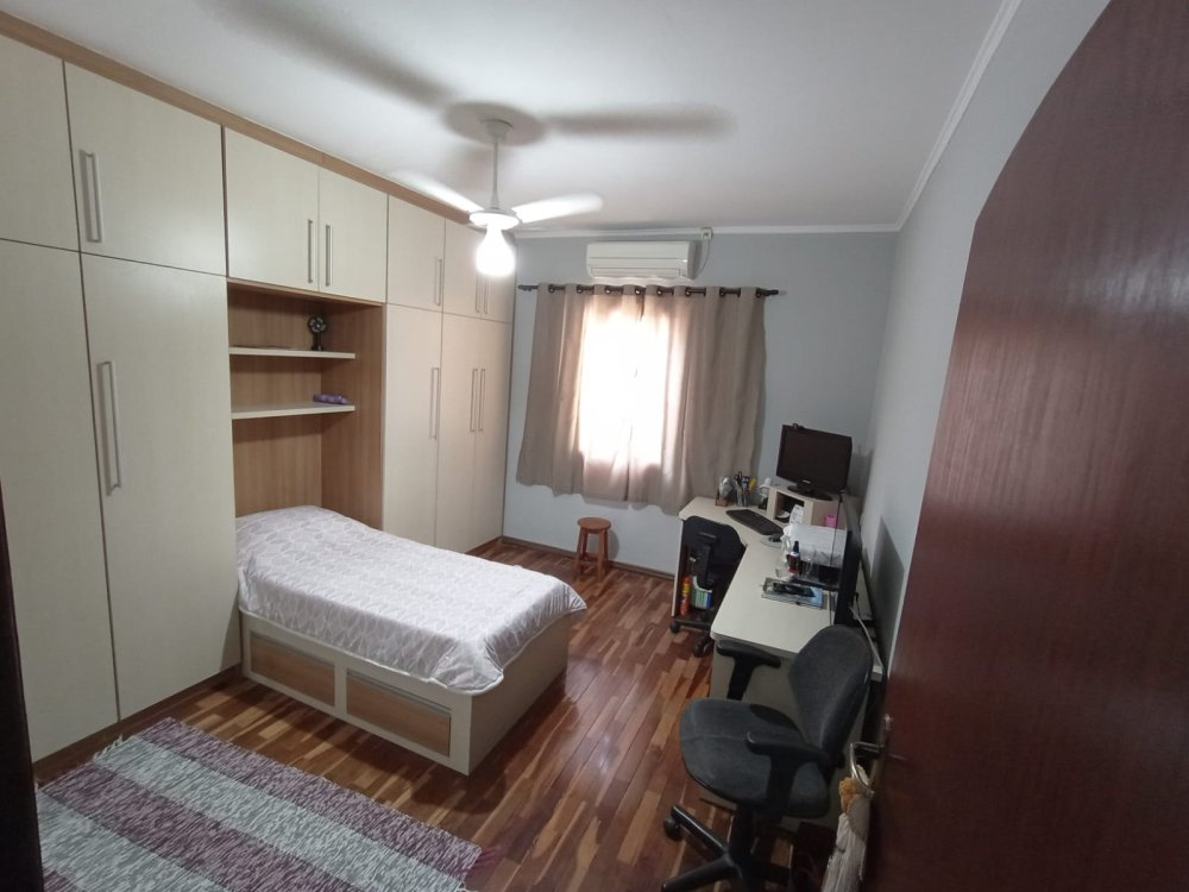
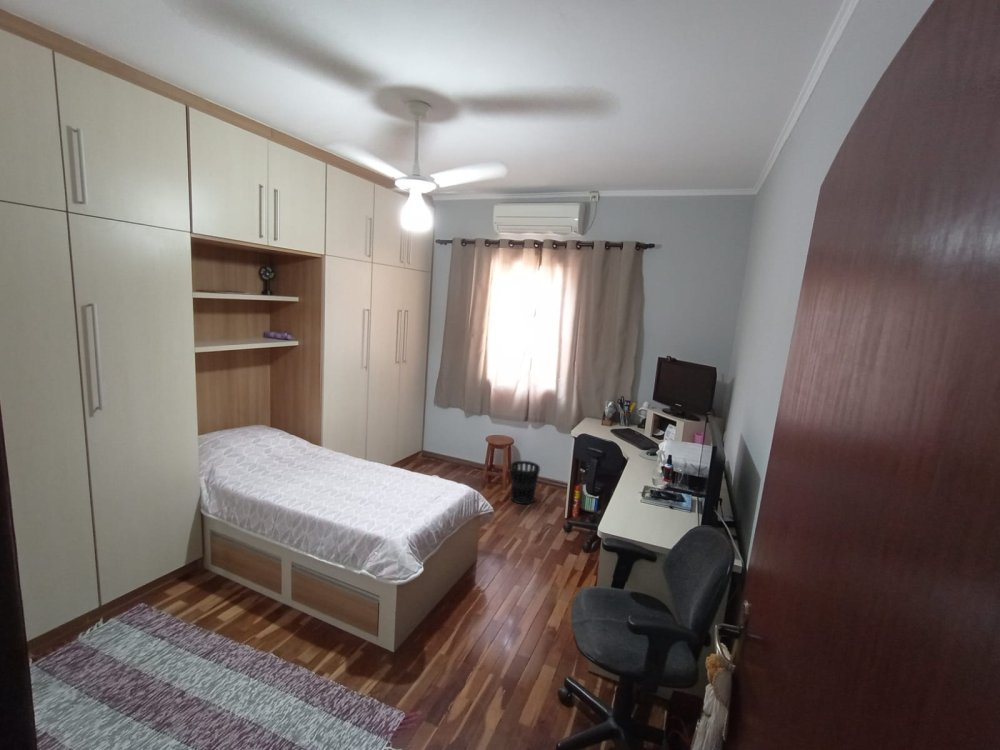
+ wastebasket (523, 482)
